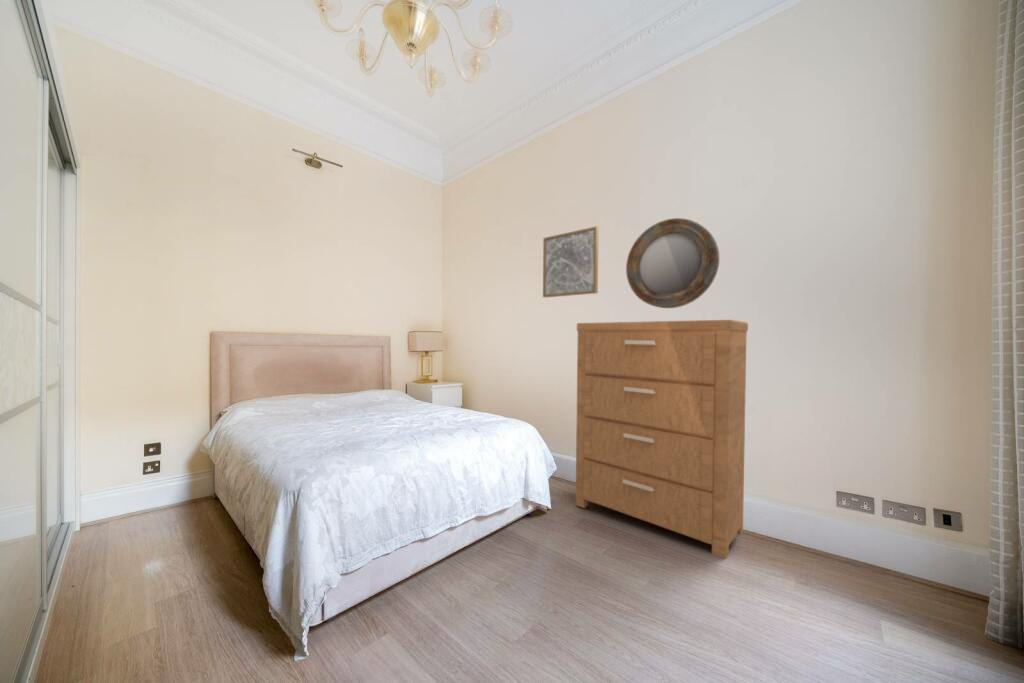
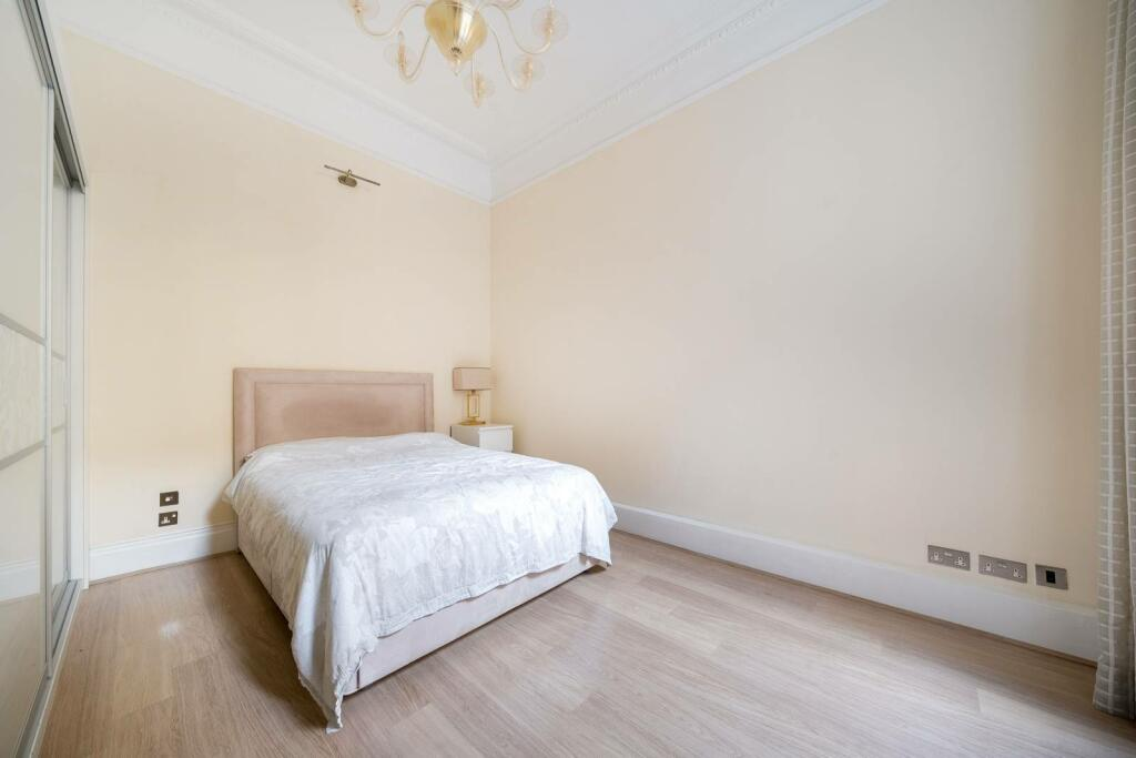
- dresser (653, 421)
- wall art (569, 264)
- home mirror (669, 263)
